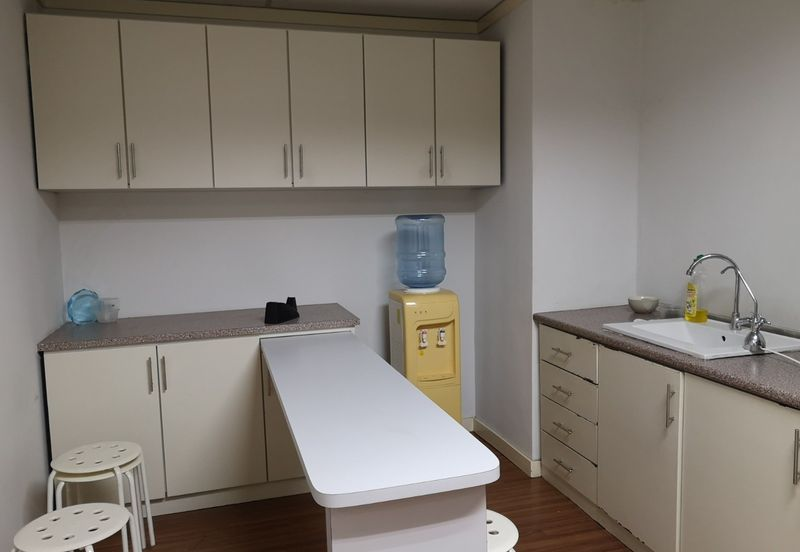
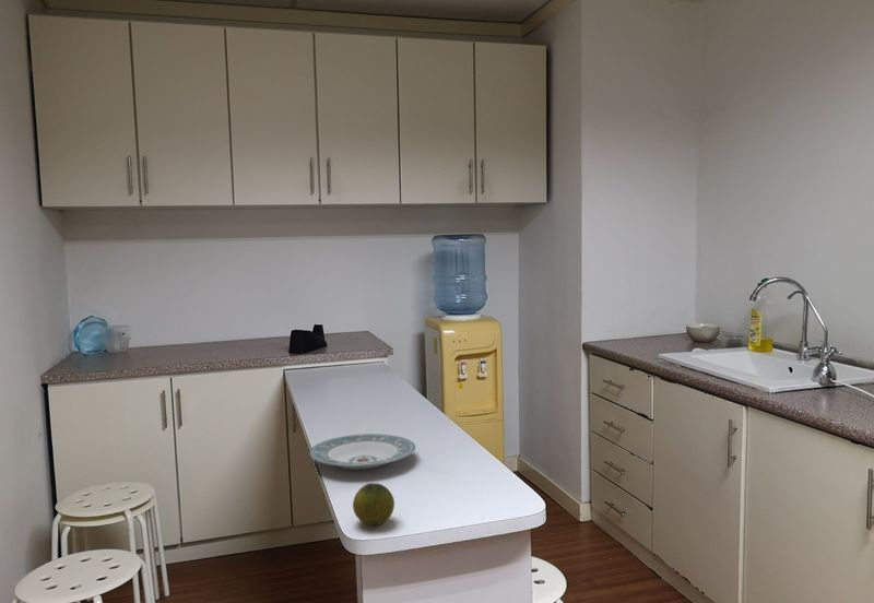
+ plate (363, 454)
+ fruit (373, 504)
